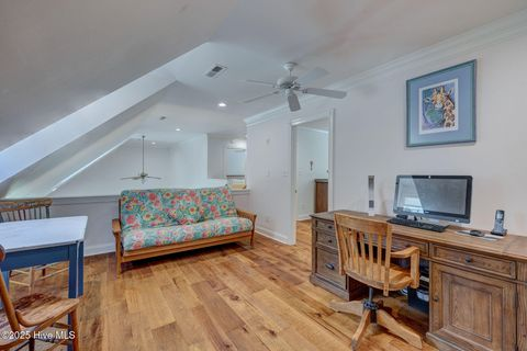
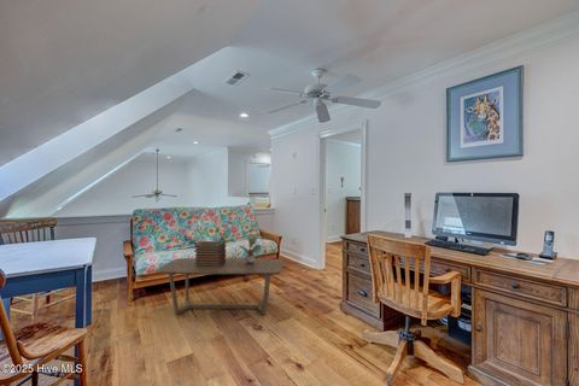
+ potted plant (248, 250)
+ book stack (210, 253)
+ coffee table (223, 274)
